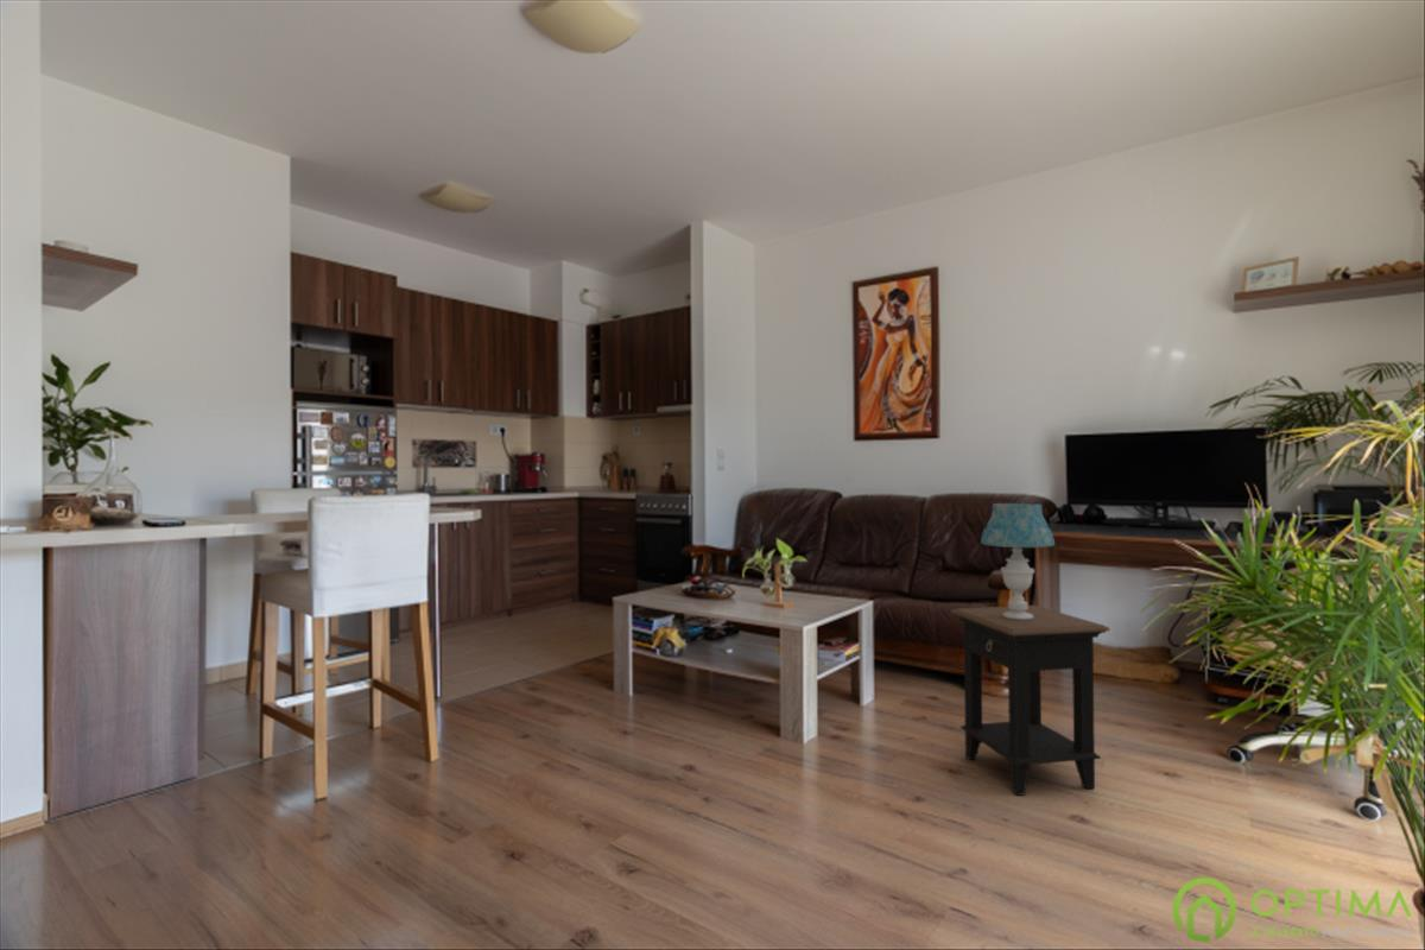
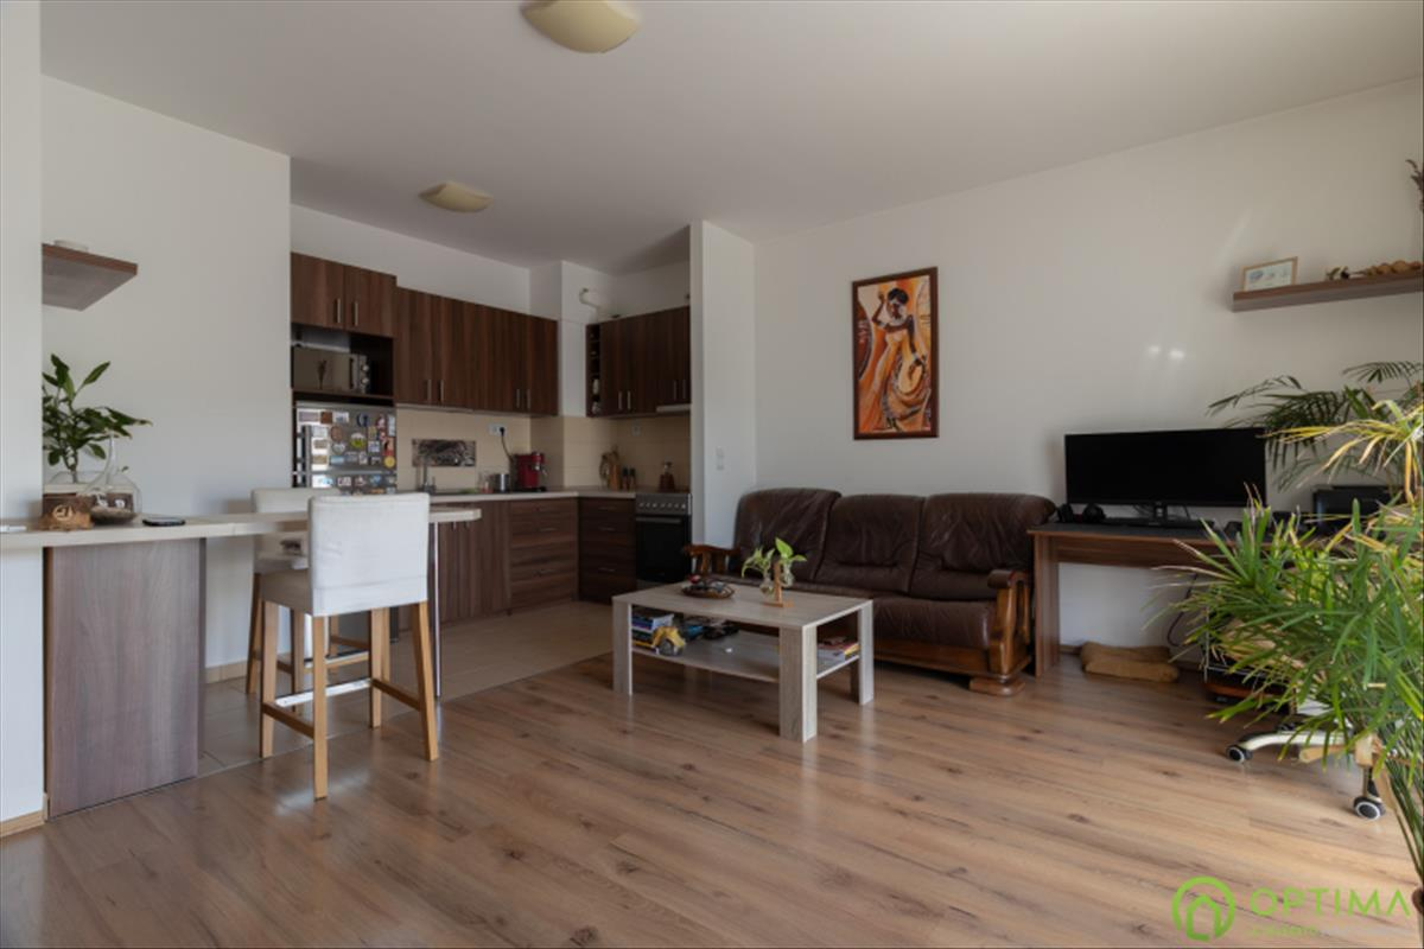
- side table (1025, 694)
- table lamp (1016, 559)
